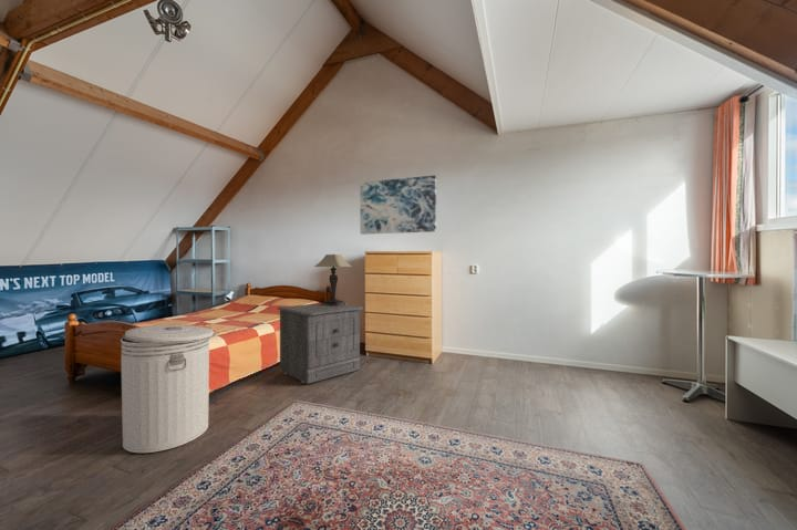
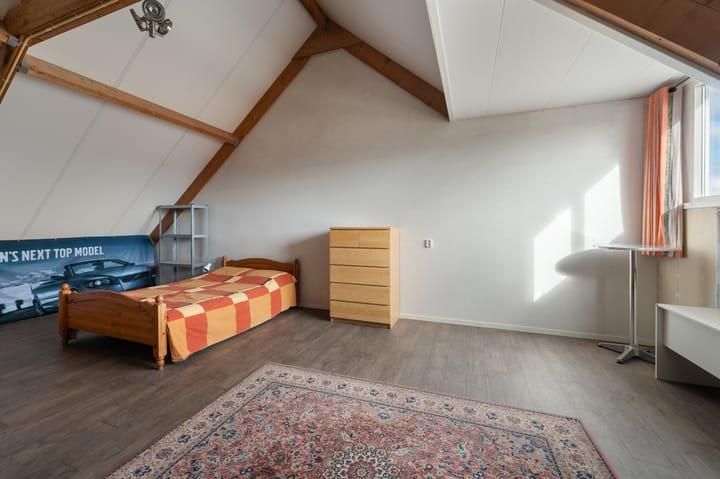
- wall art (396, 206)
- can (170, 380)
- nightstand (321, 339)
- table lamp (333, 279)
